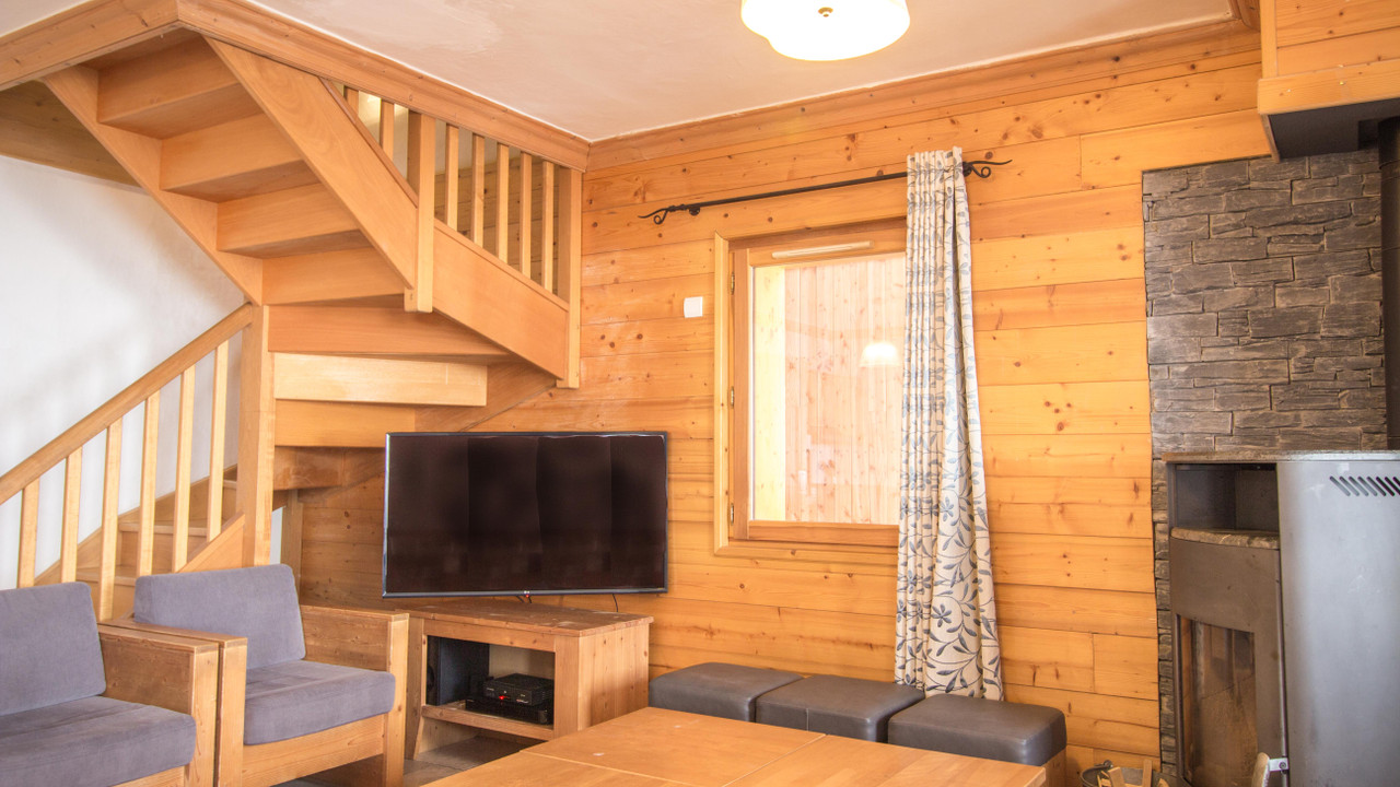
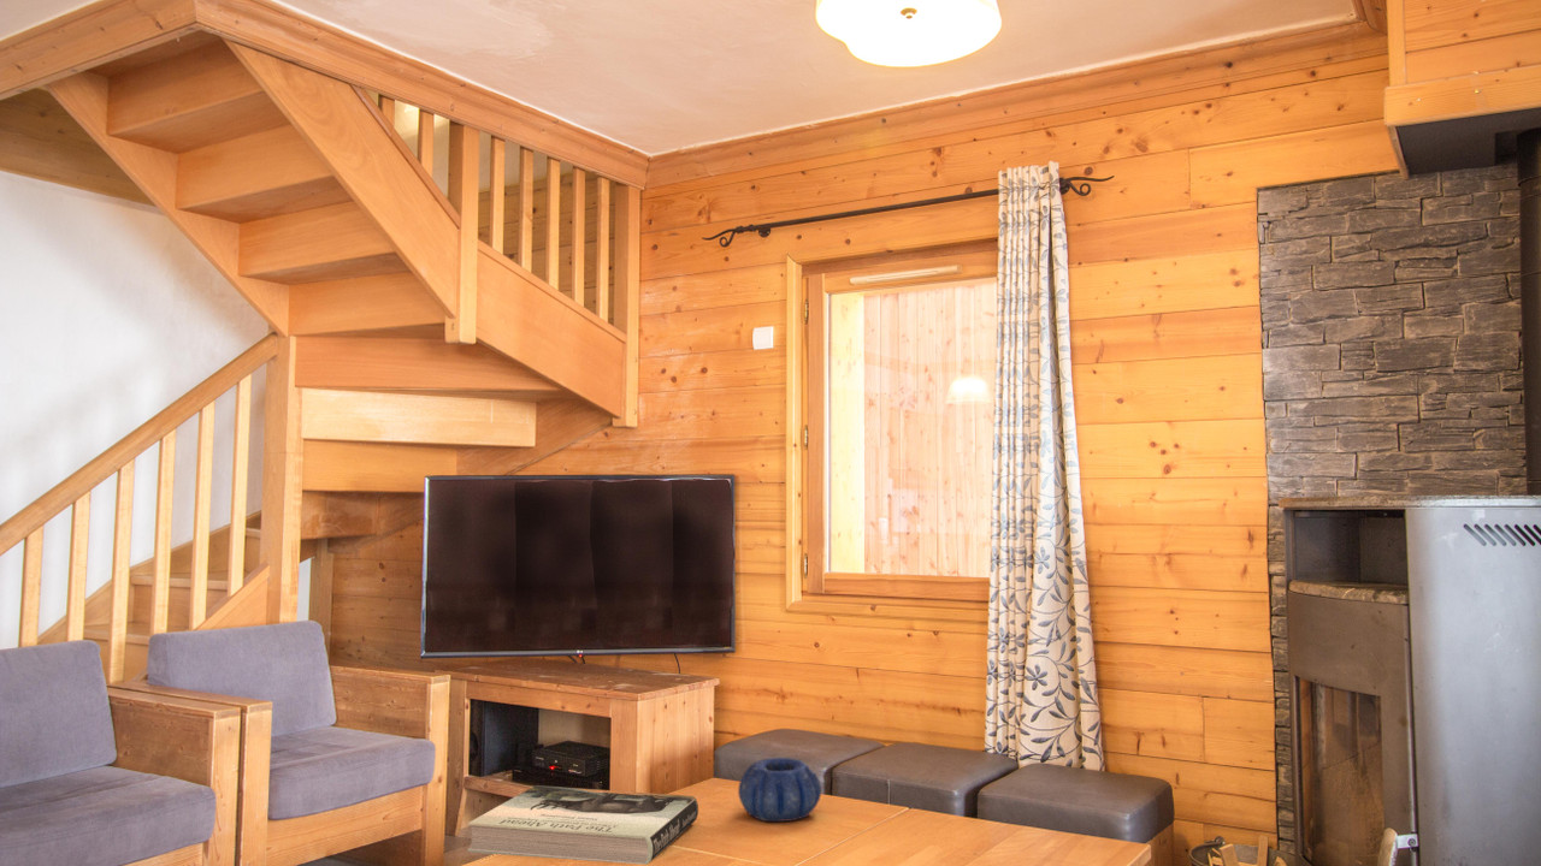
+ book (588, 823)
+ decorative bowl (779, 788)
